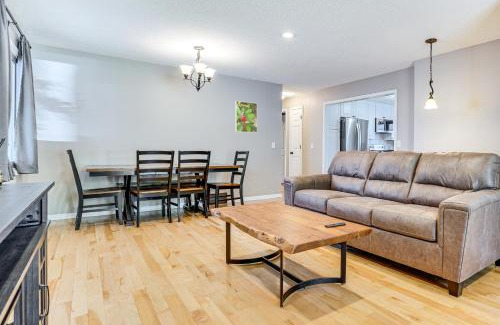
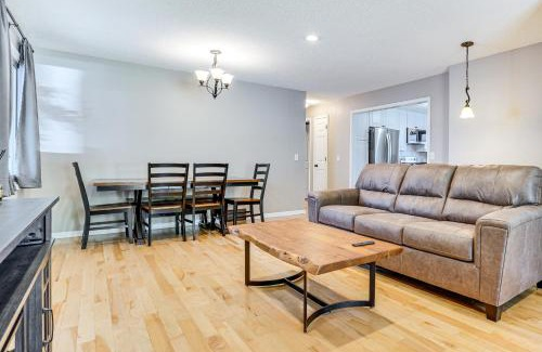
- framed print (246, 117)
